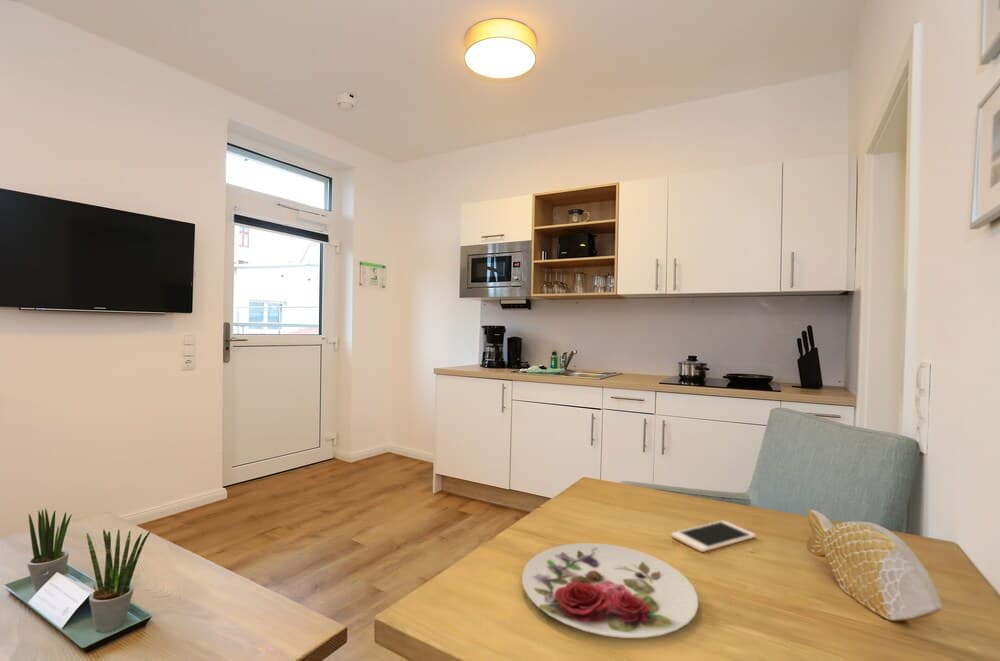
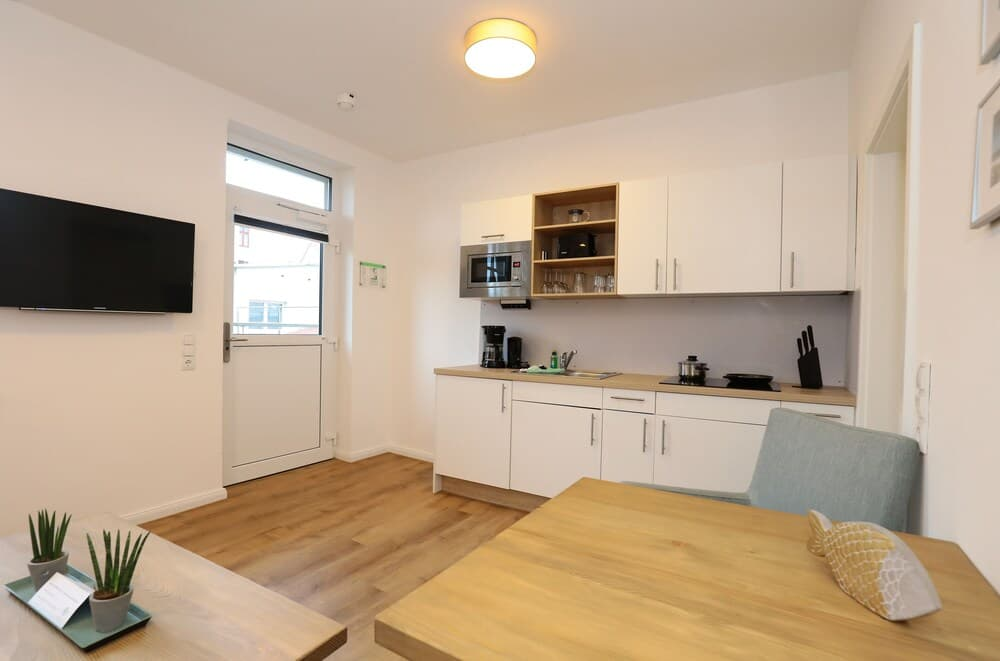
- cell phone (713, 535)
- plate (606, 581)
